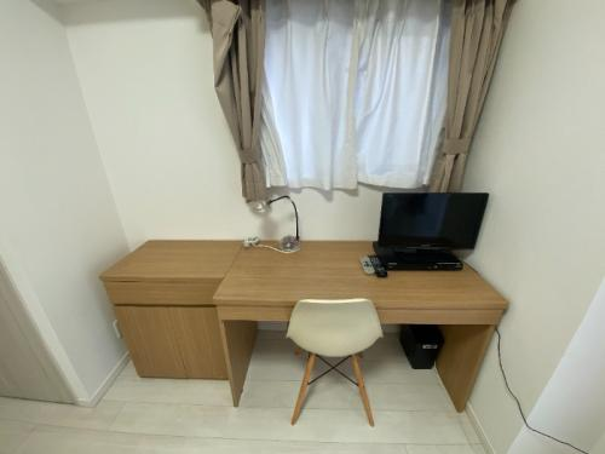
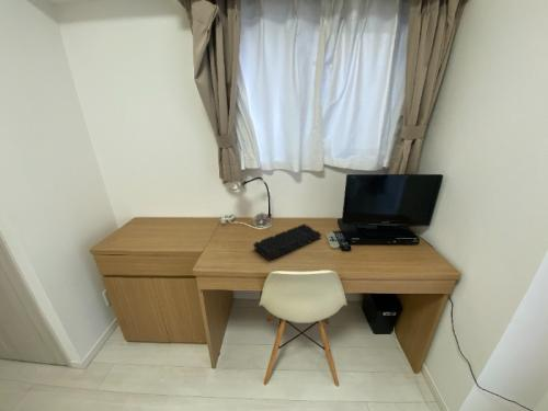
+ keyboard (288, 239)
